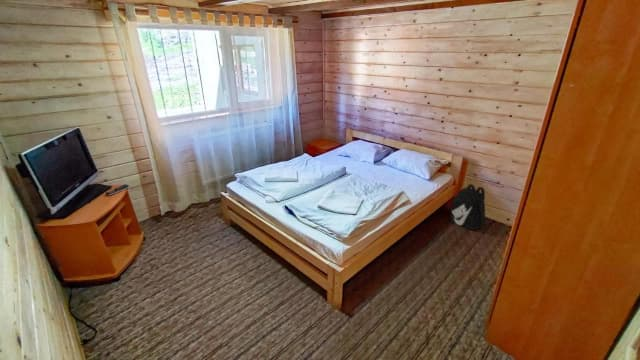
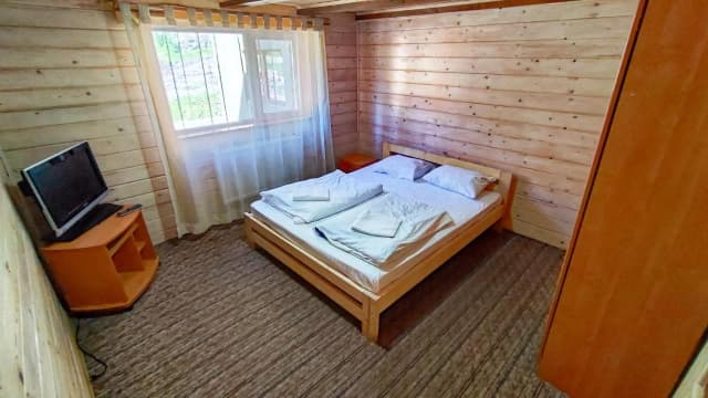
- backpack (470, 204)
